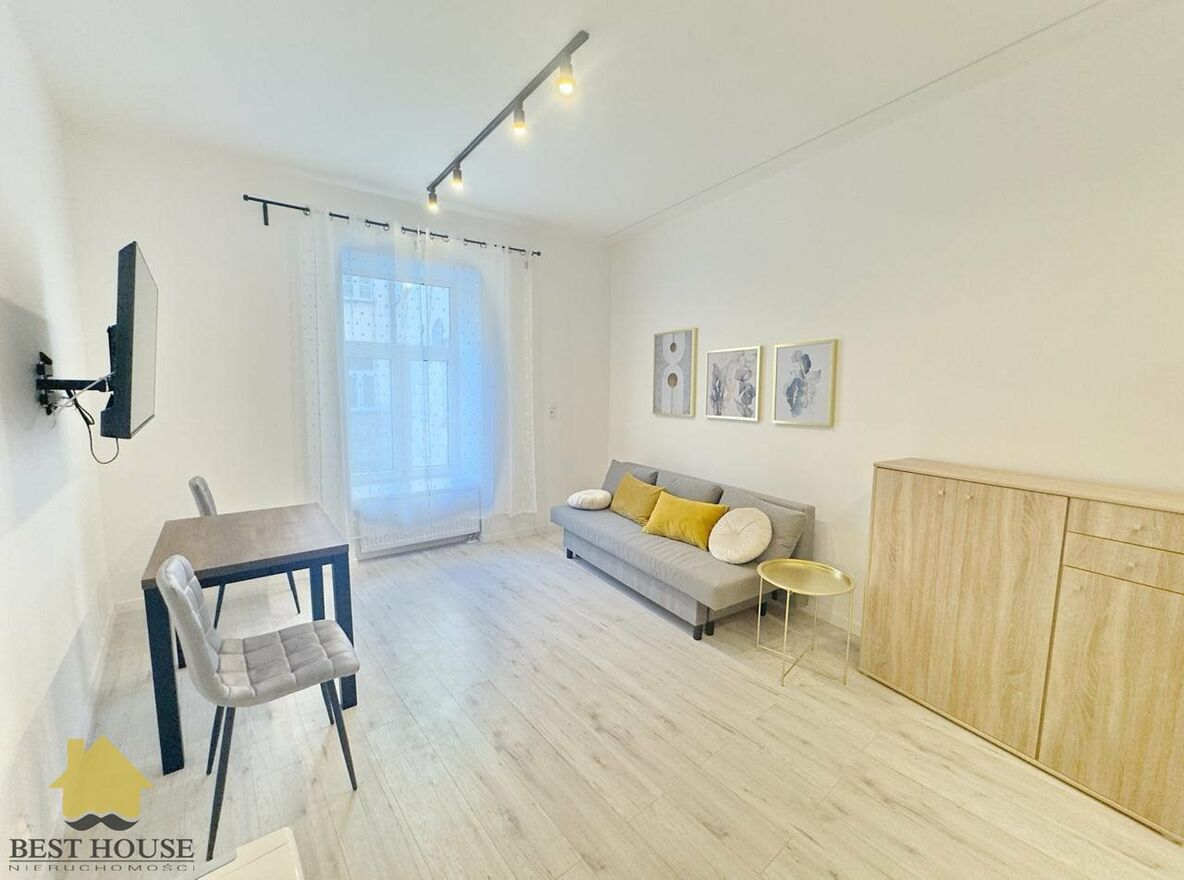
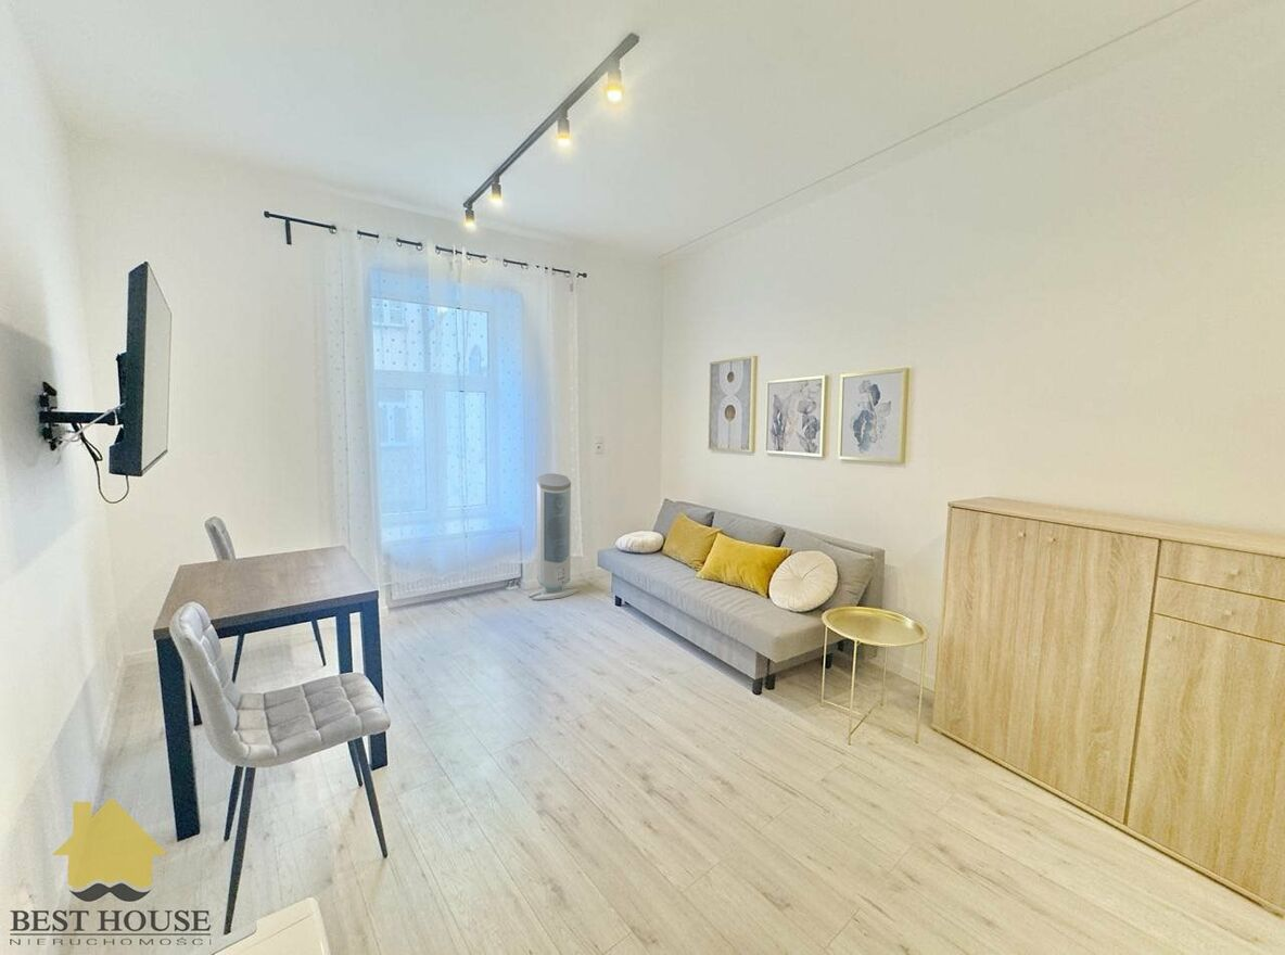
+ air purifier (554, 534)
